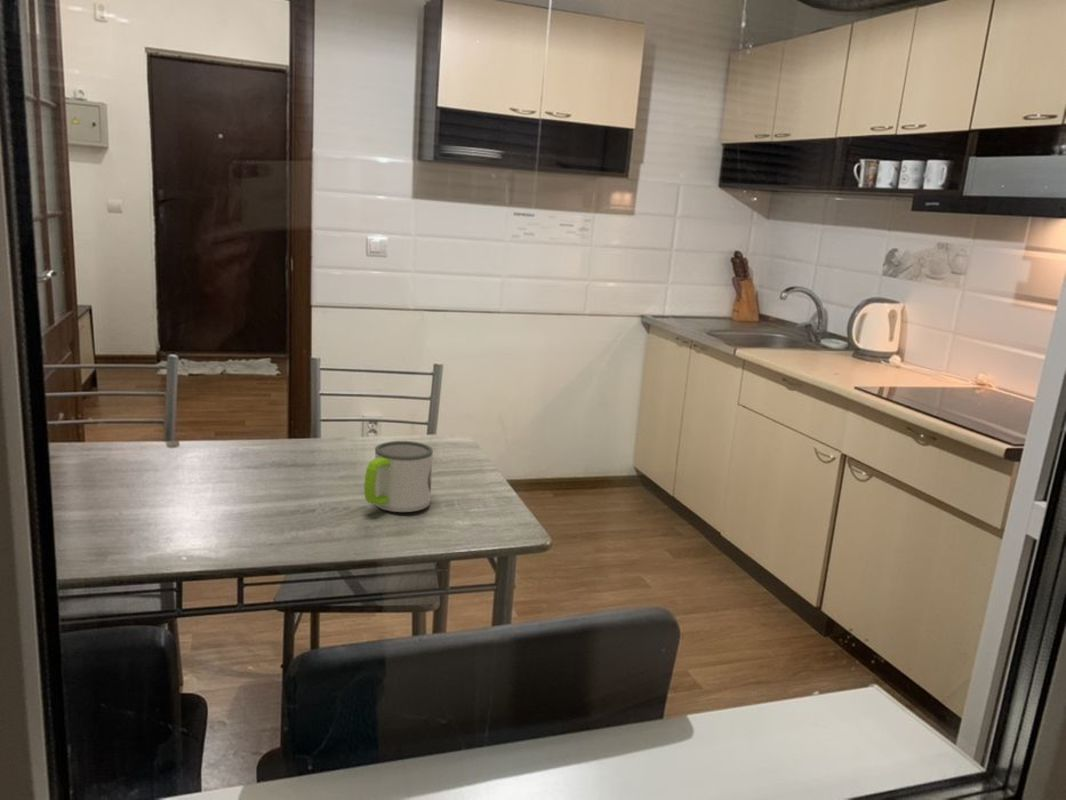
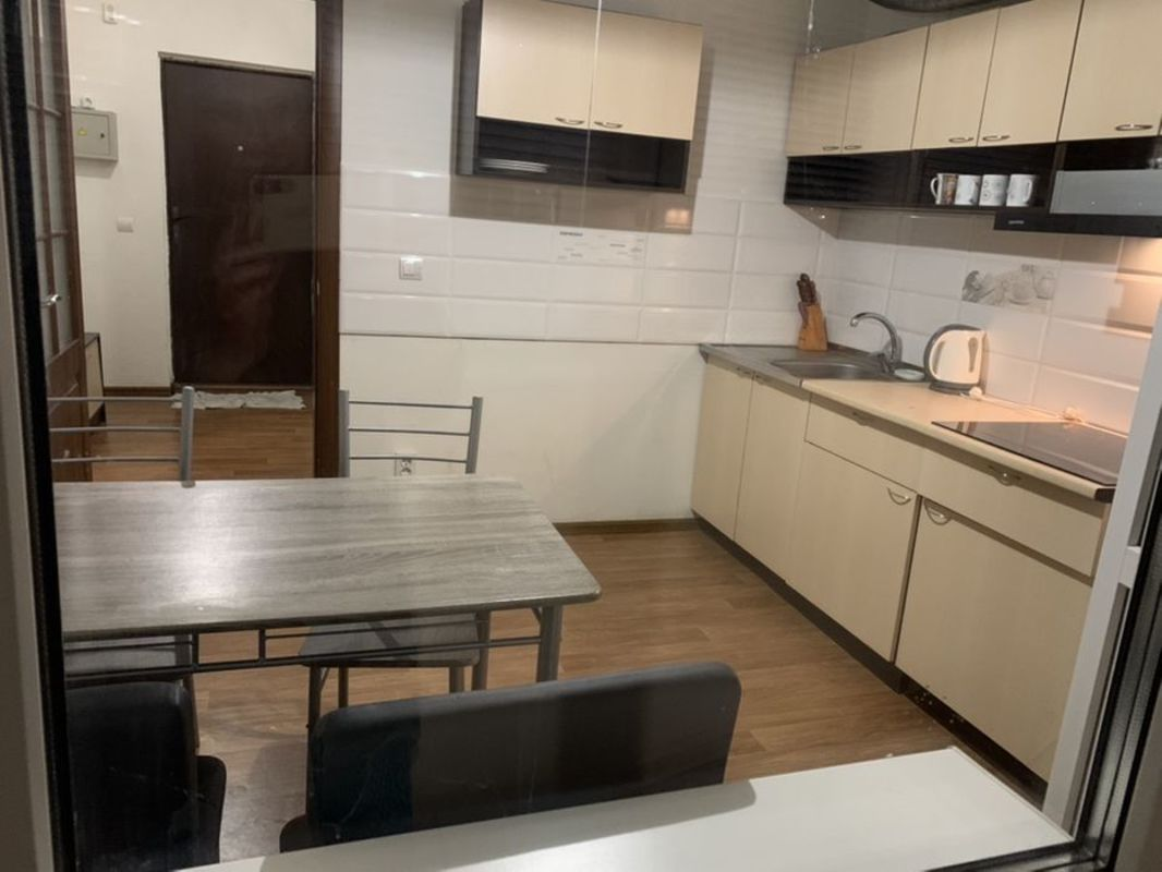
- mug (395, 477)
